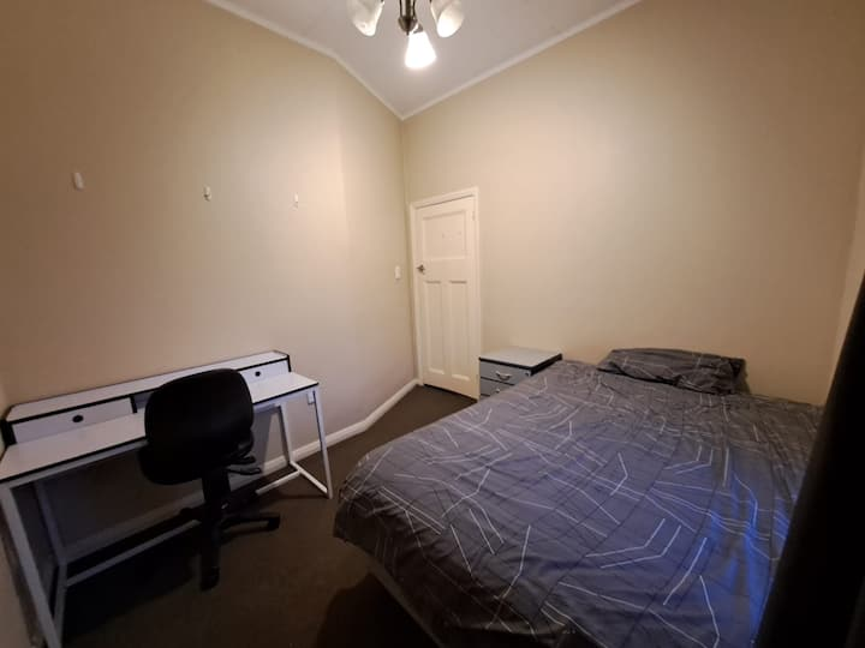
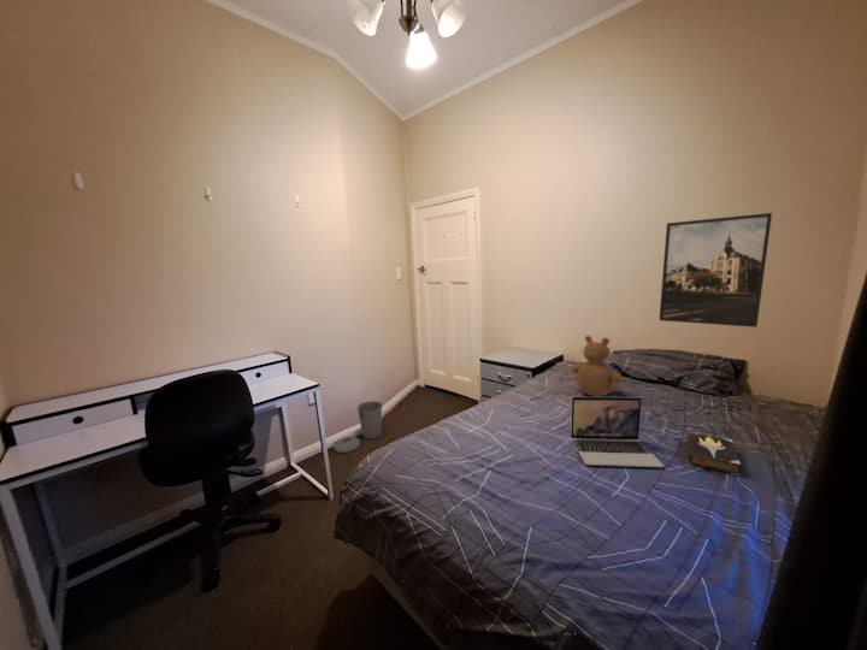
+ hardback book (710, 450)
+ trash can (360, 424)
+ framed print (709, 272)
+ teddy bear (598, 364)
+ laptop (614, 430)
